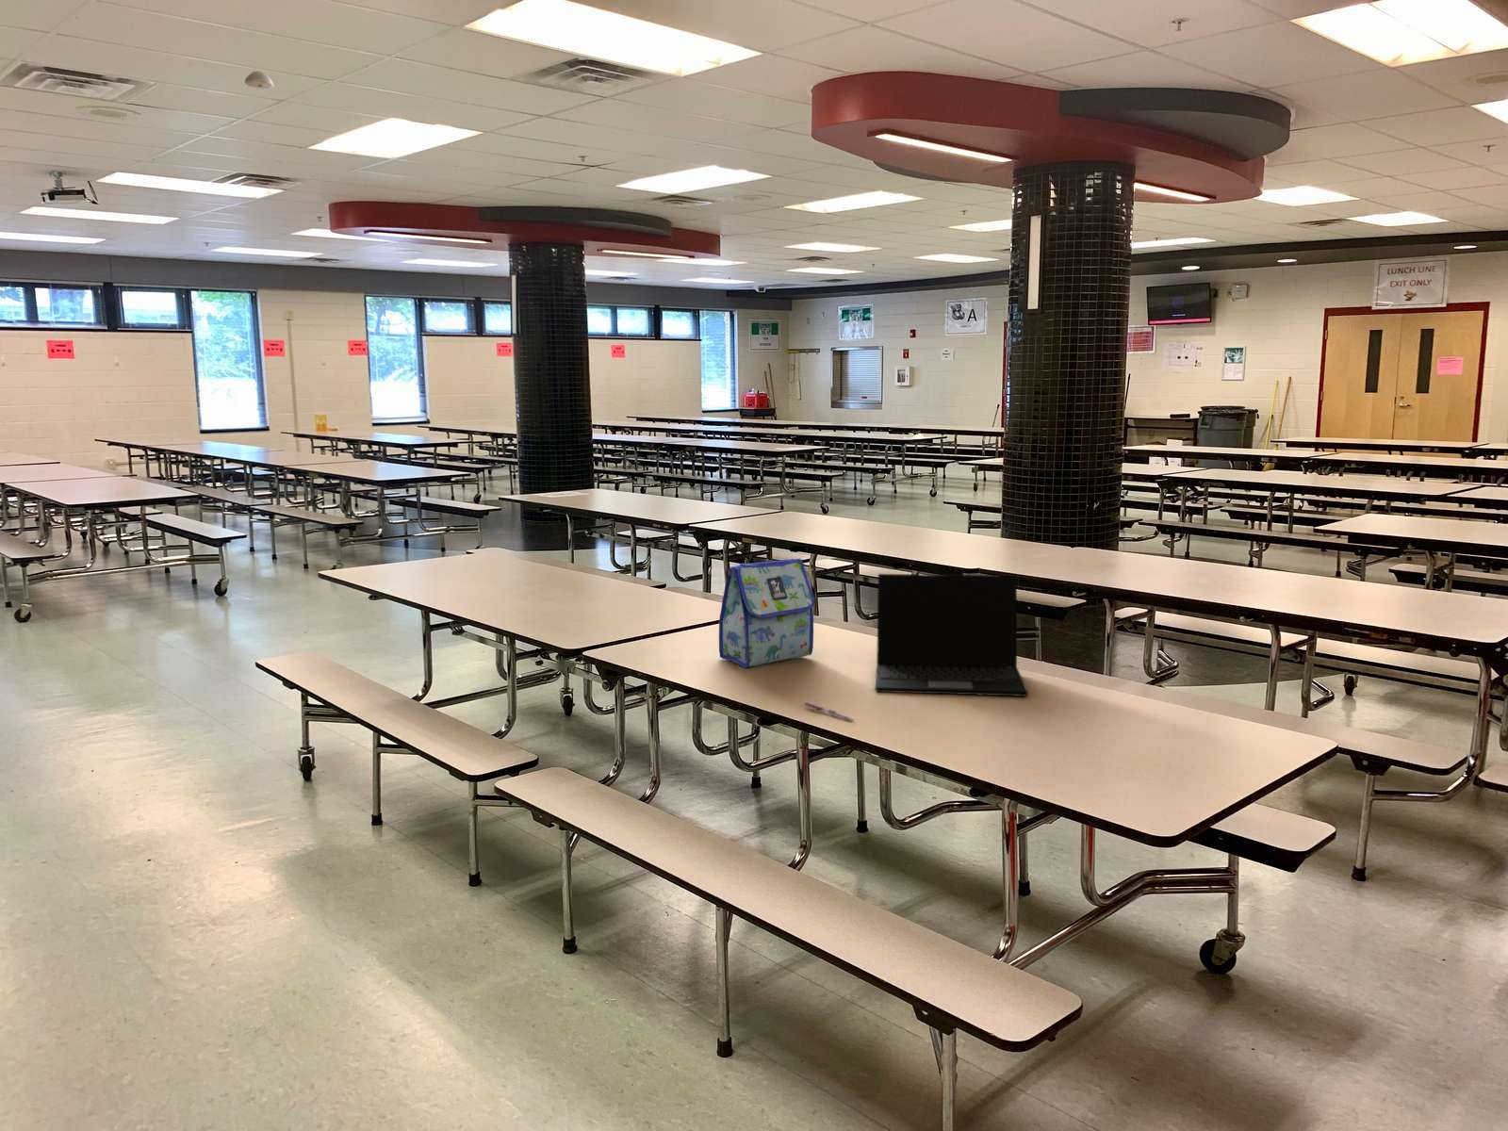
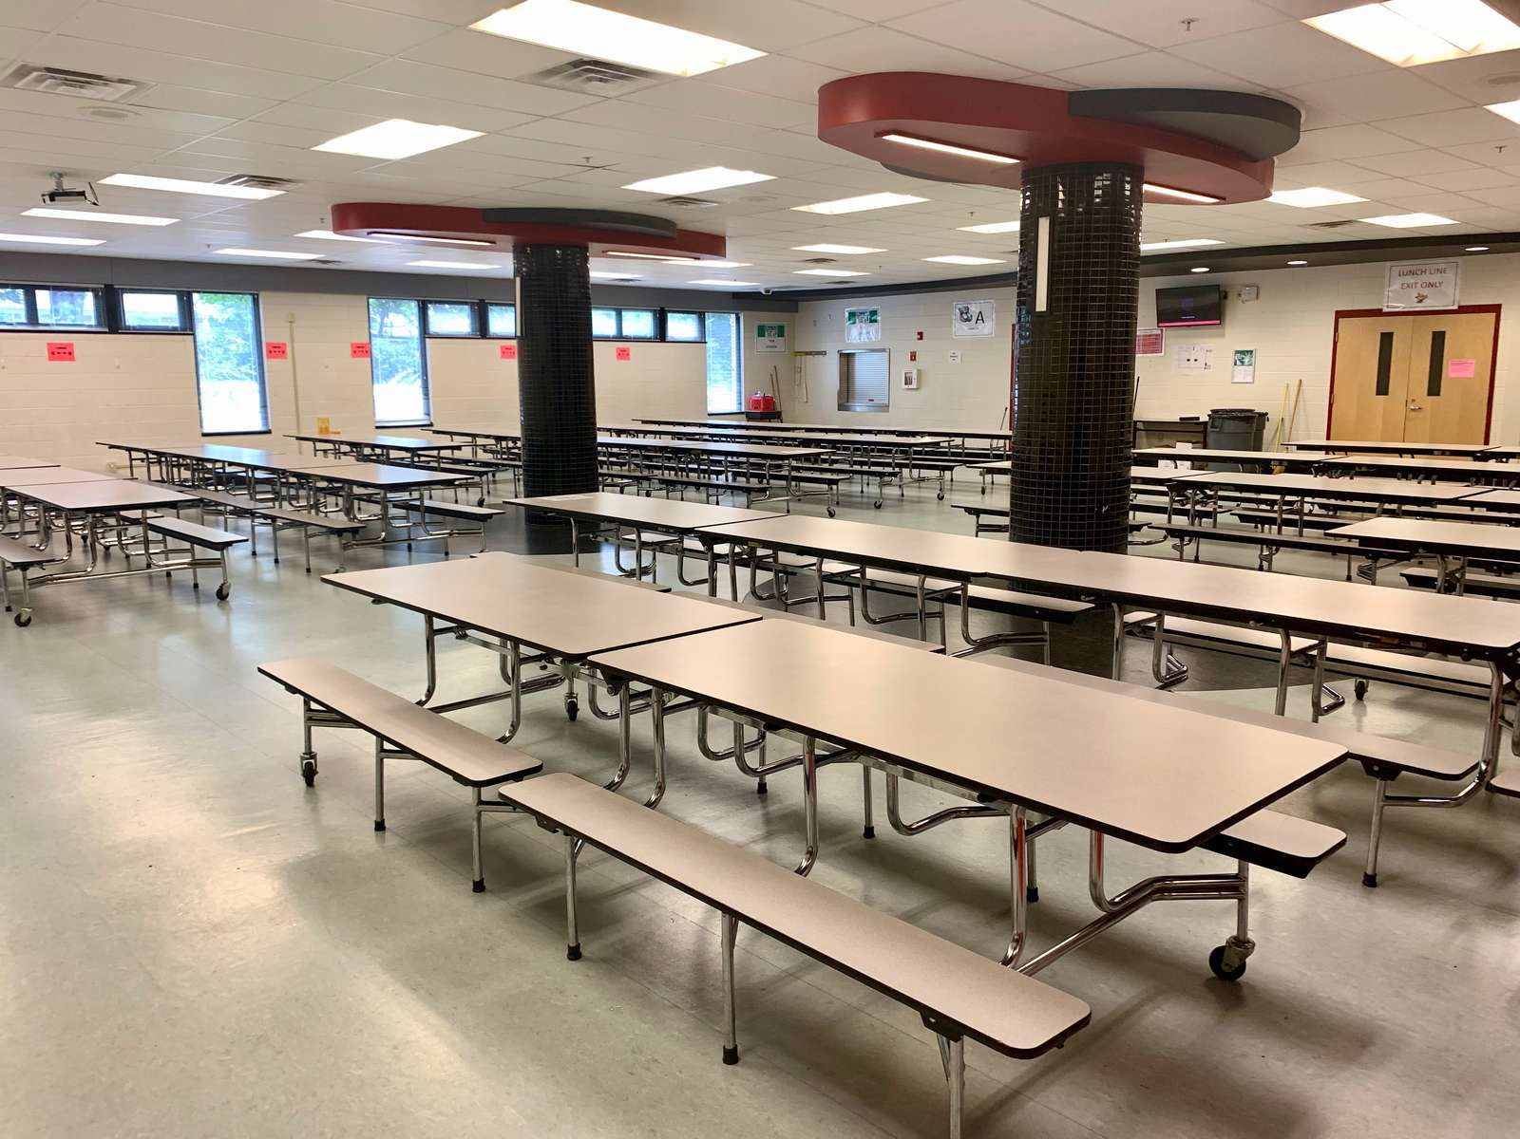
- pen (829, 710)
- lunch bag (767, 609)
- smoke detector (258, 80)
- laptop (949, 632)
